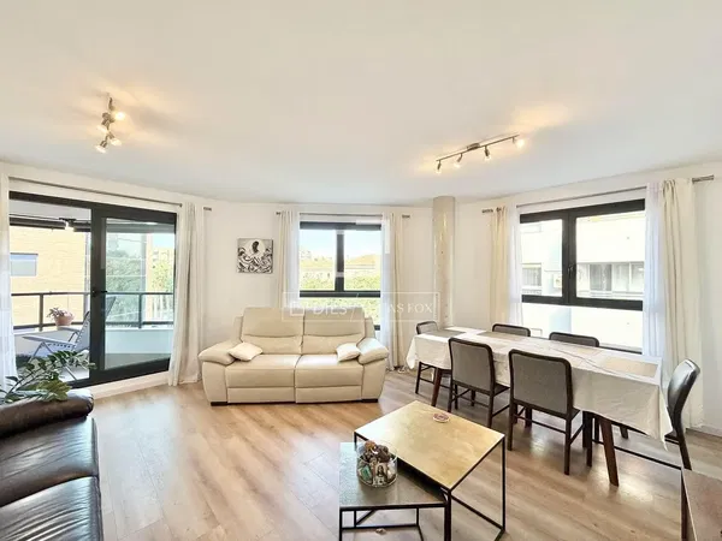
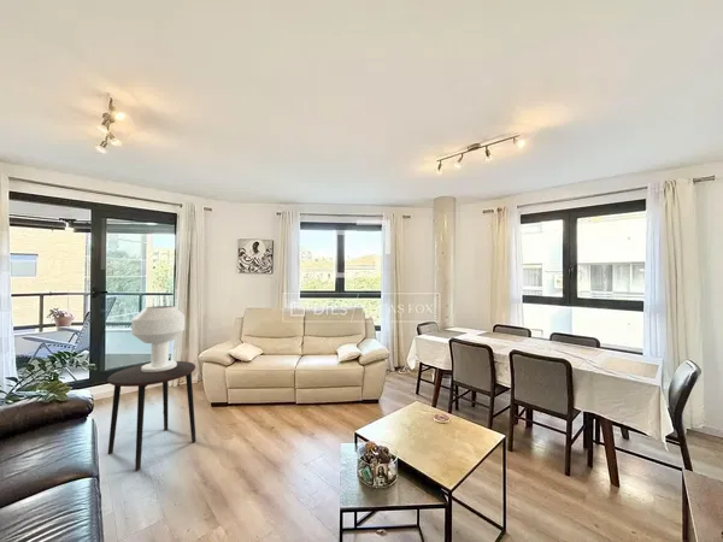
+ table lamp (159, 336)
+ side table (143, 407)
